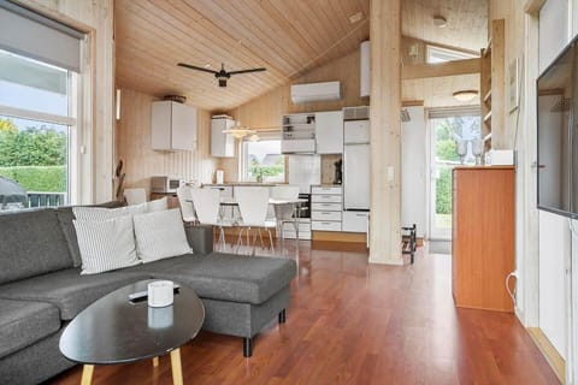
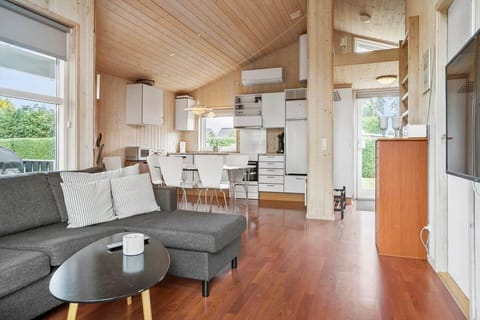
- ceiling fan (222, 73)
